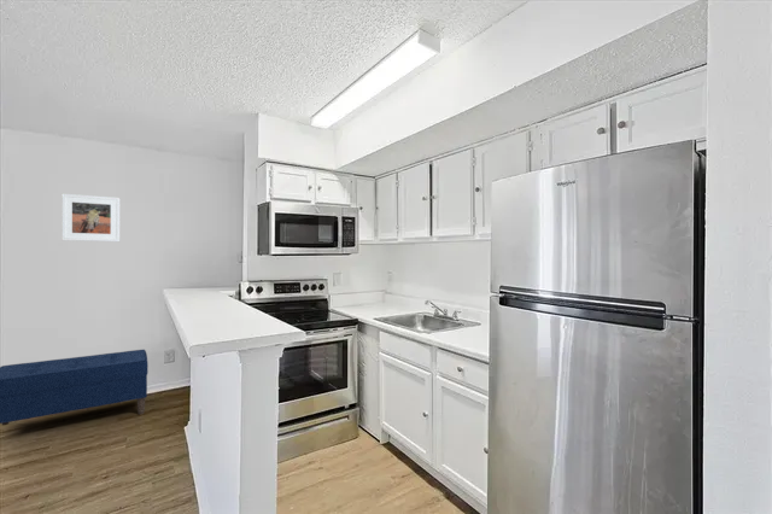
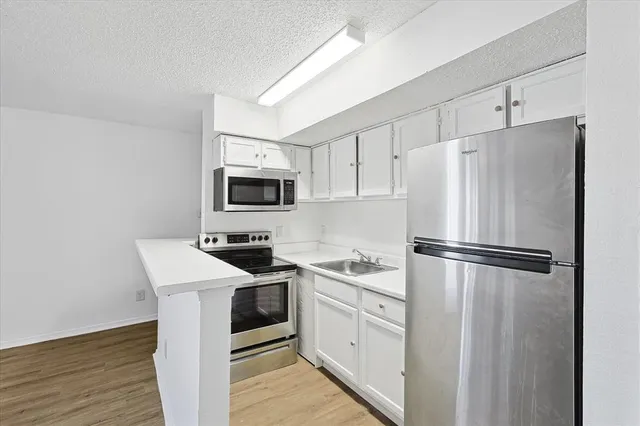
- bench (75, 391)
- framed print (92, 218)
